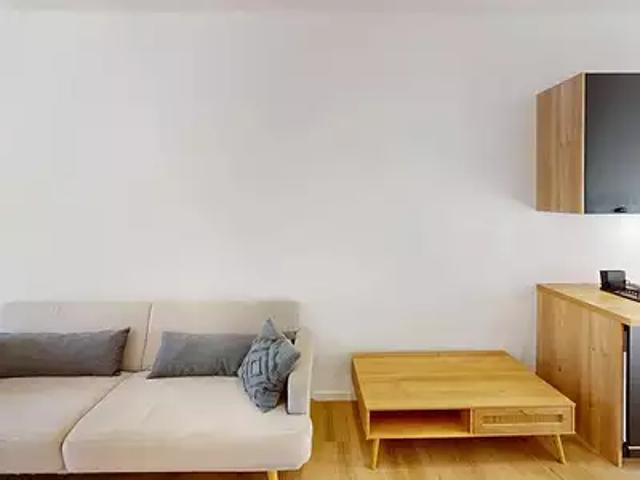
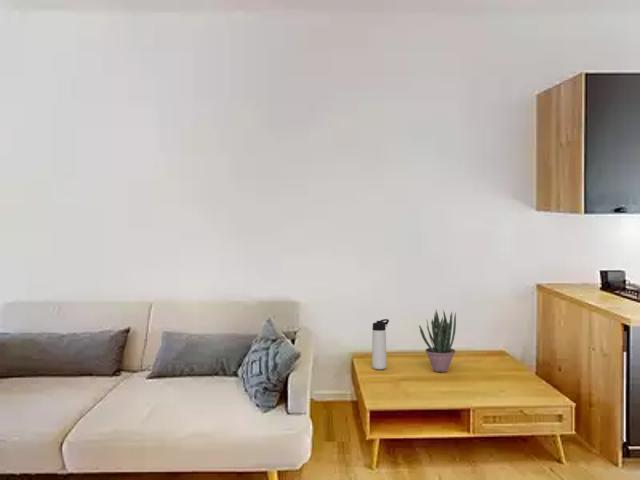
+ potted plant (439, 339)
+ thermos bottle (381, 344)
